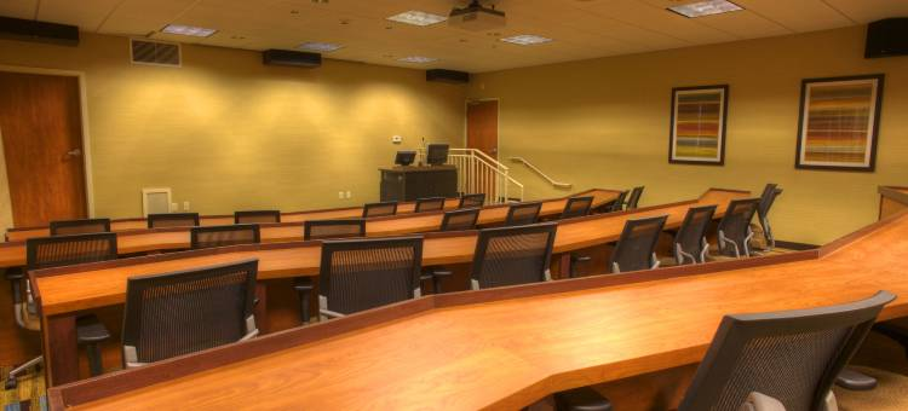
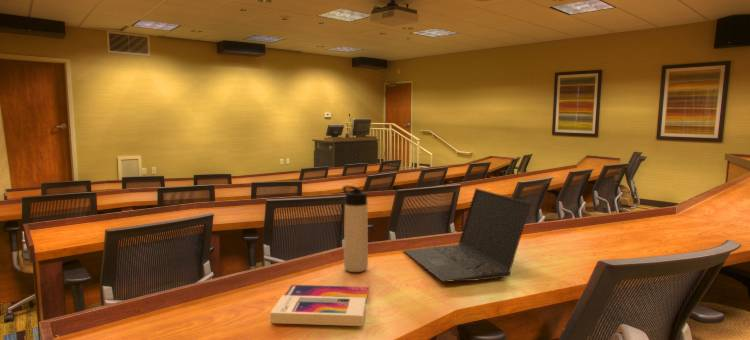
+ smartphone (323, 299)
+ thermos bottle (353, 227)
+ laptop (462, 231)
